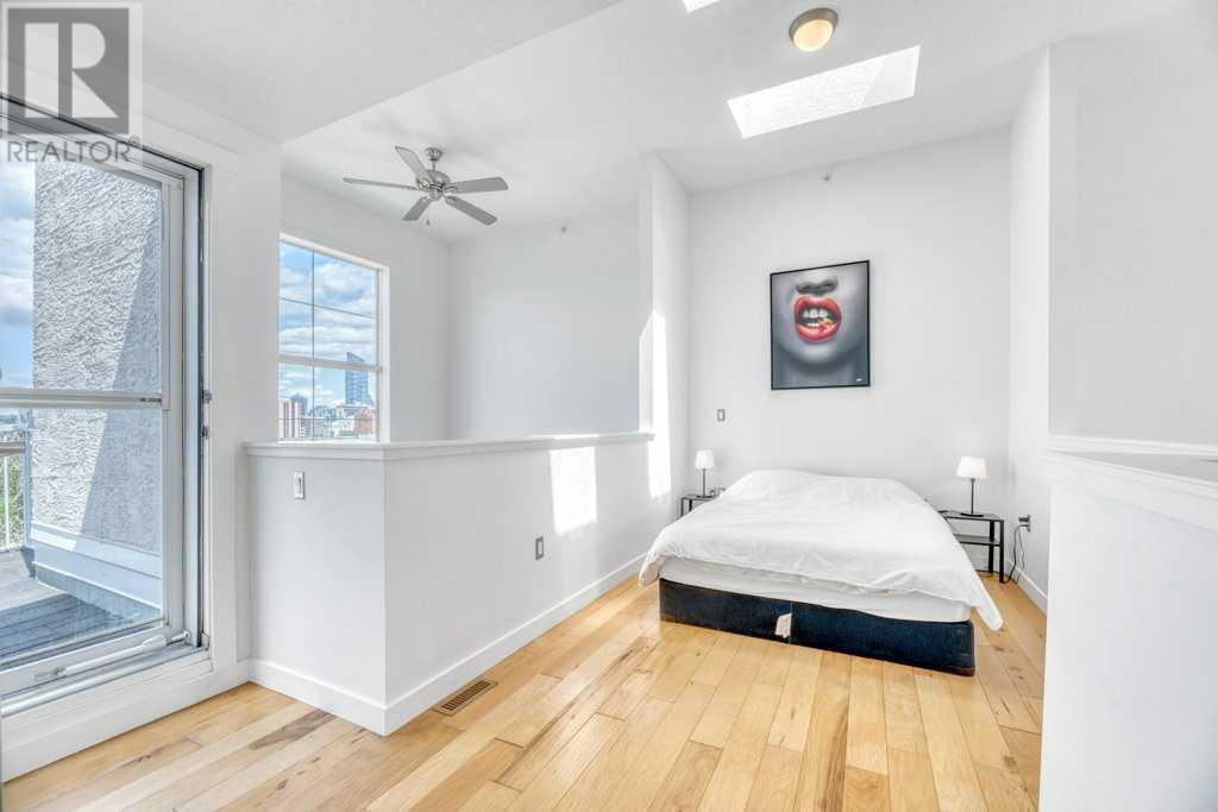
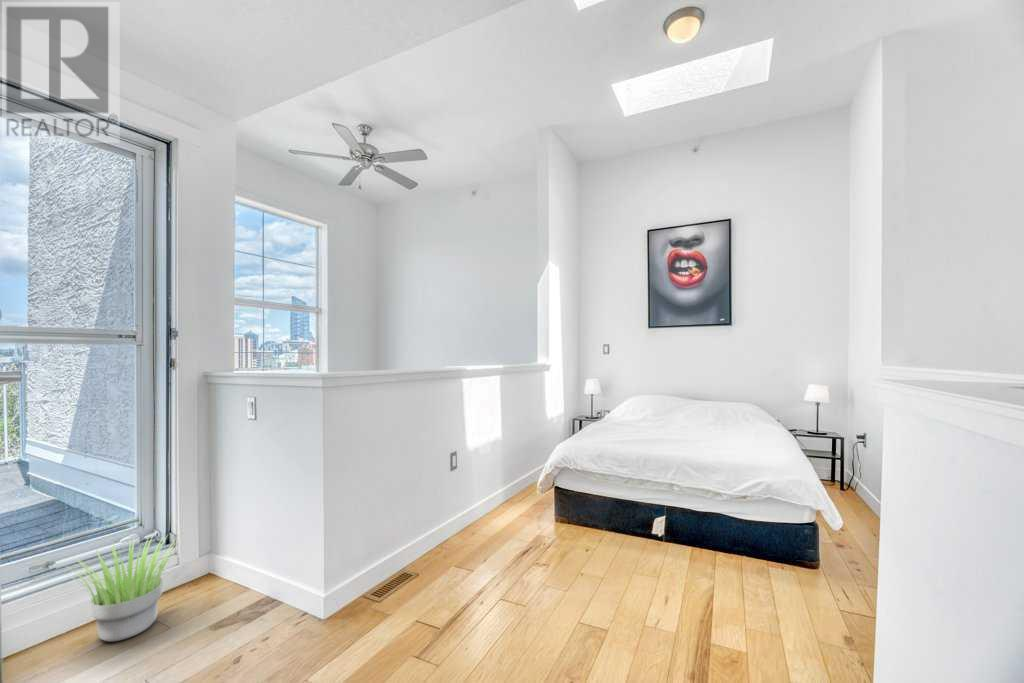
+ potted plant (128, 591)
